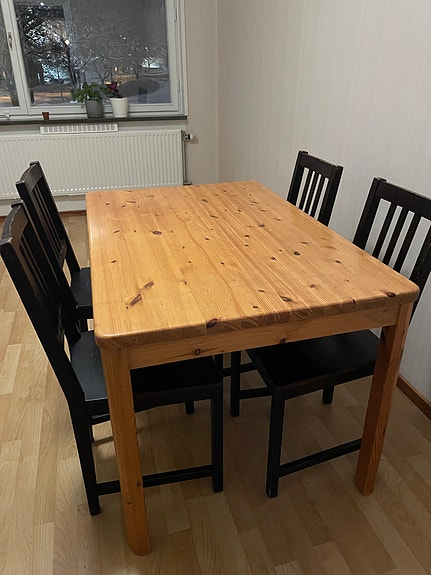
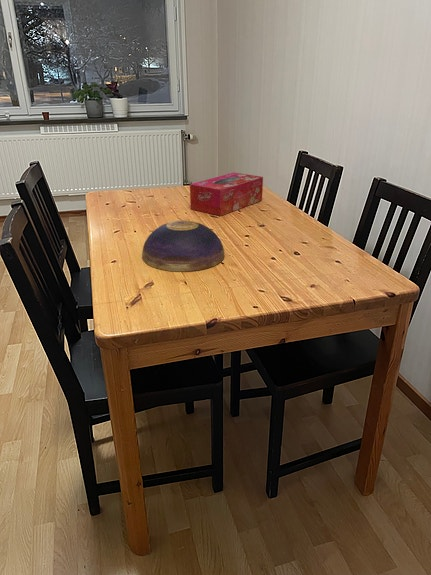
+ decorative bowl (182, 239)
+ tissue box (227, 192)
